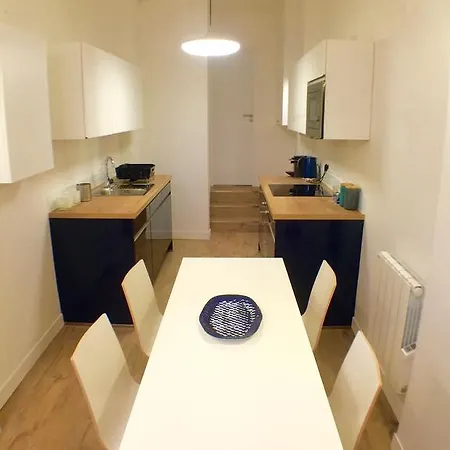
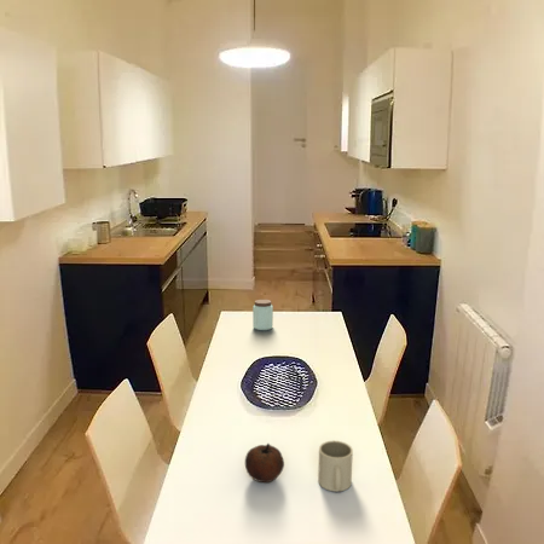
+ peanut butter (262, 314)
+ mug (335, 469)
+ fruit (264, 461)
